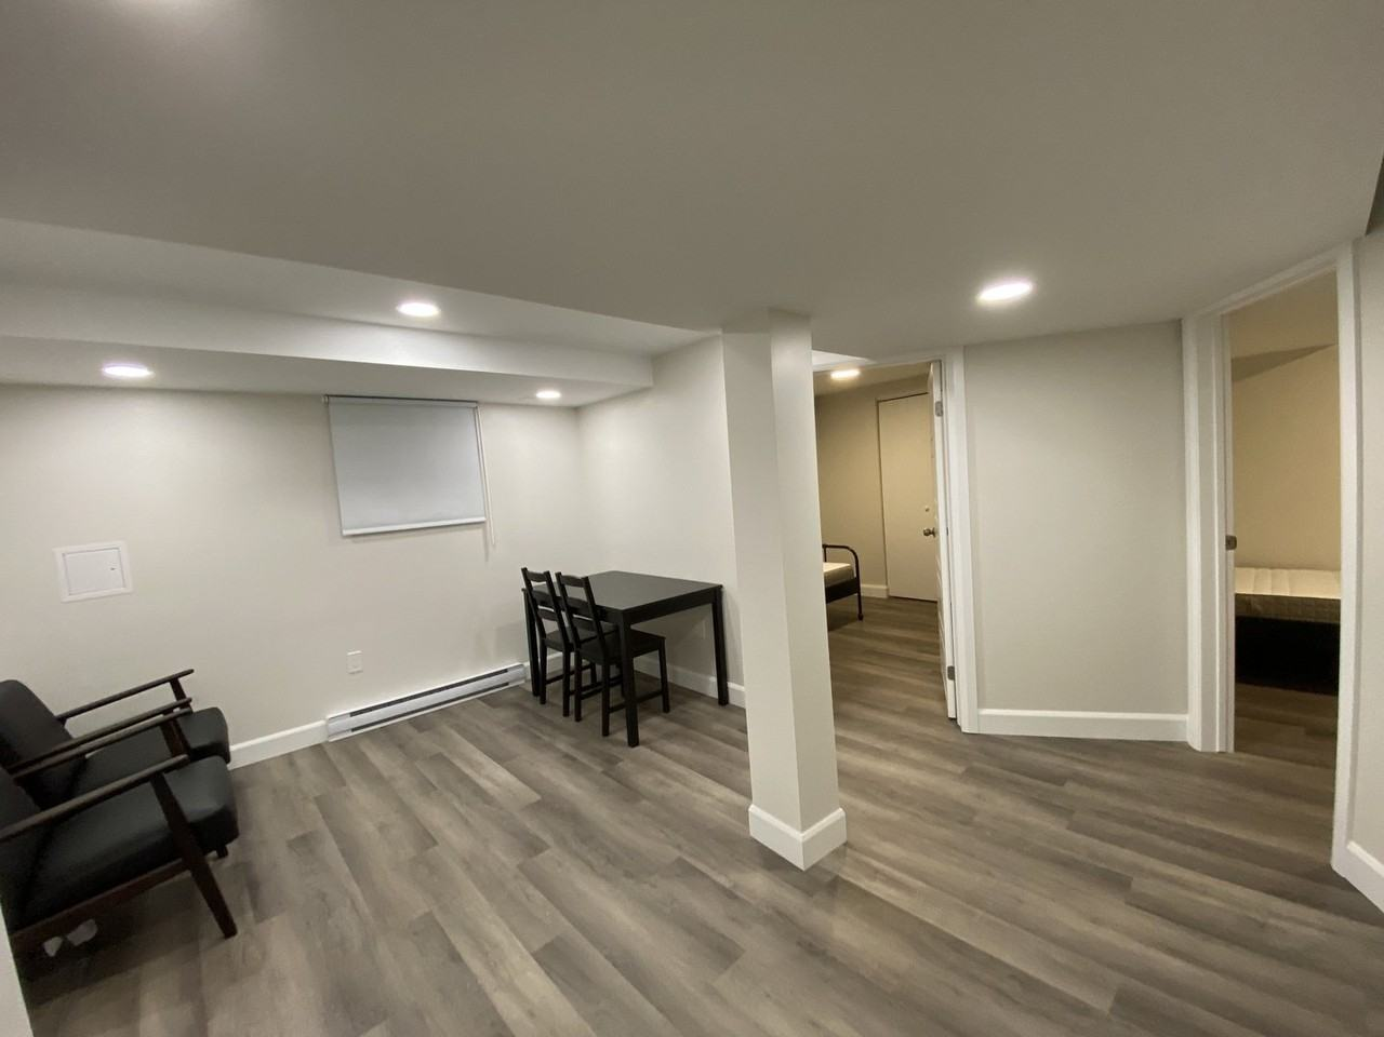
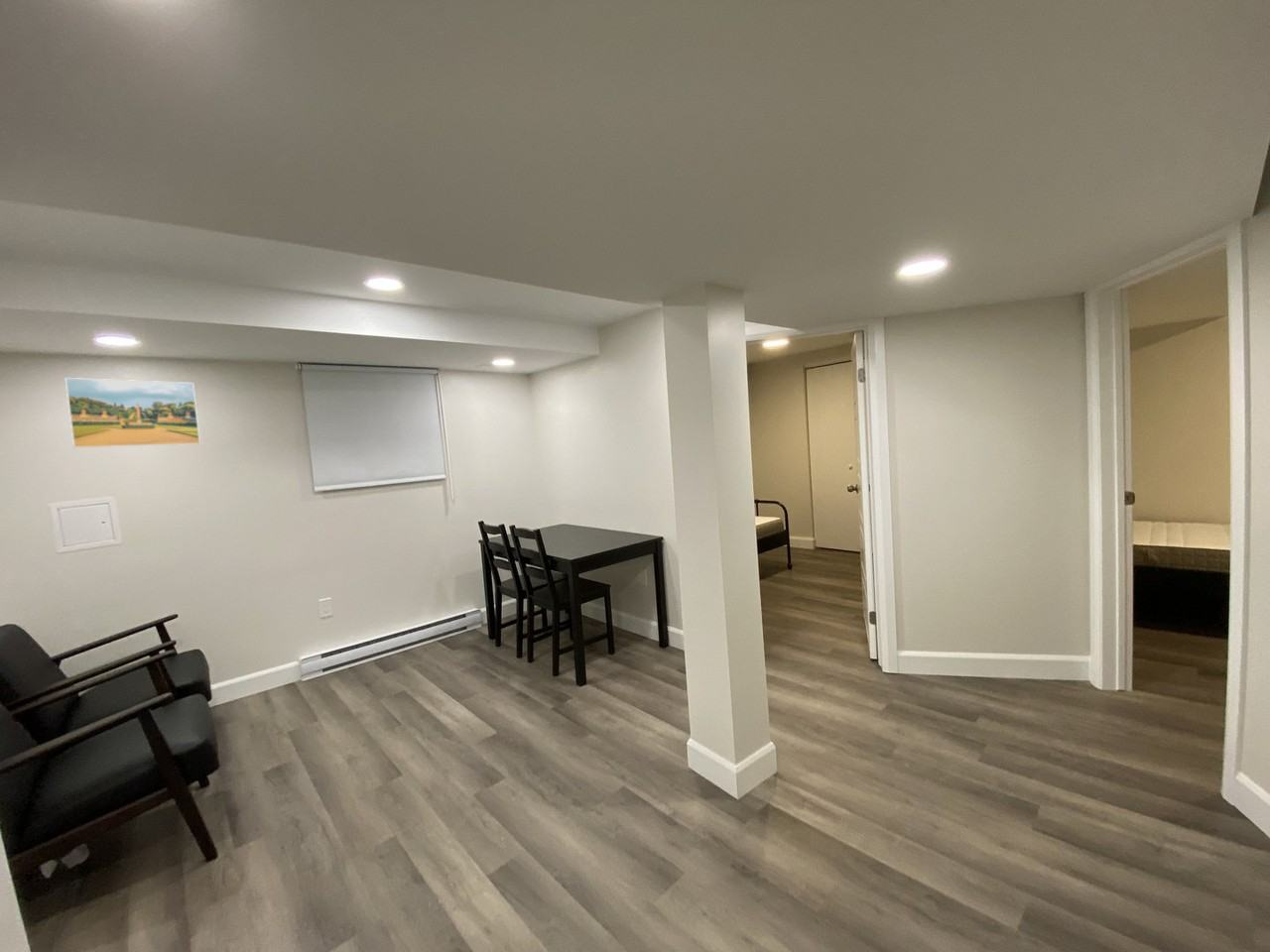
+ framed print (137, 413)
